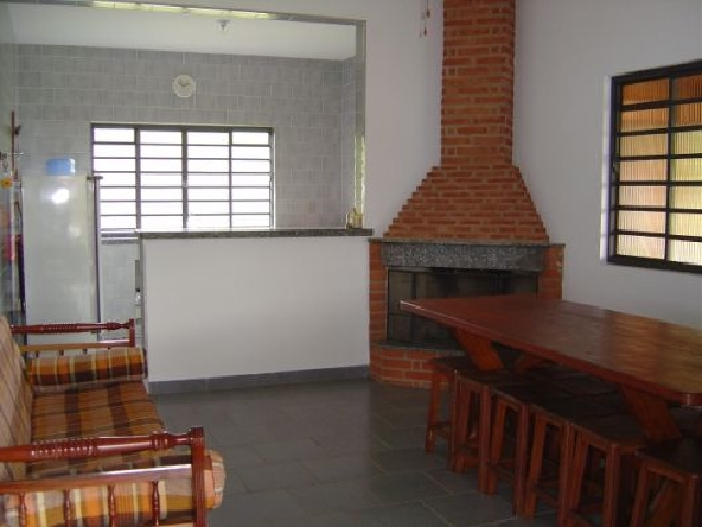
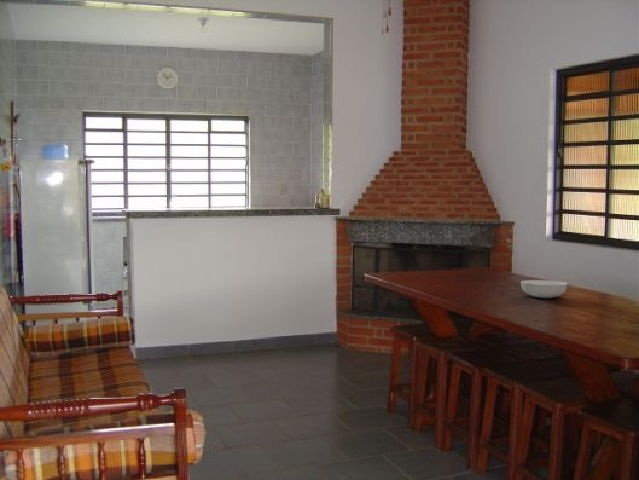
+ serving bowl (543, 289)
